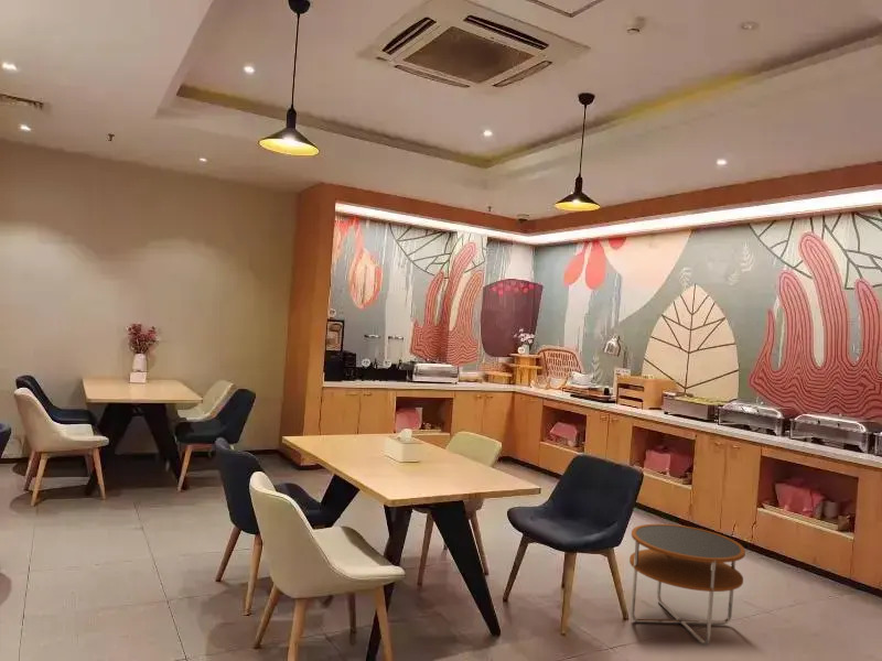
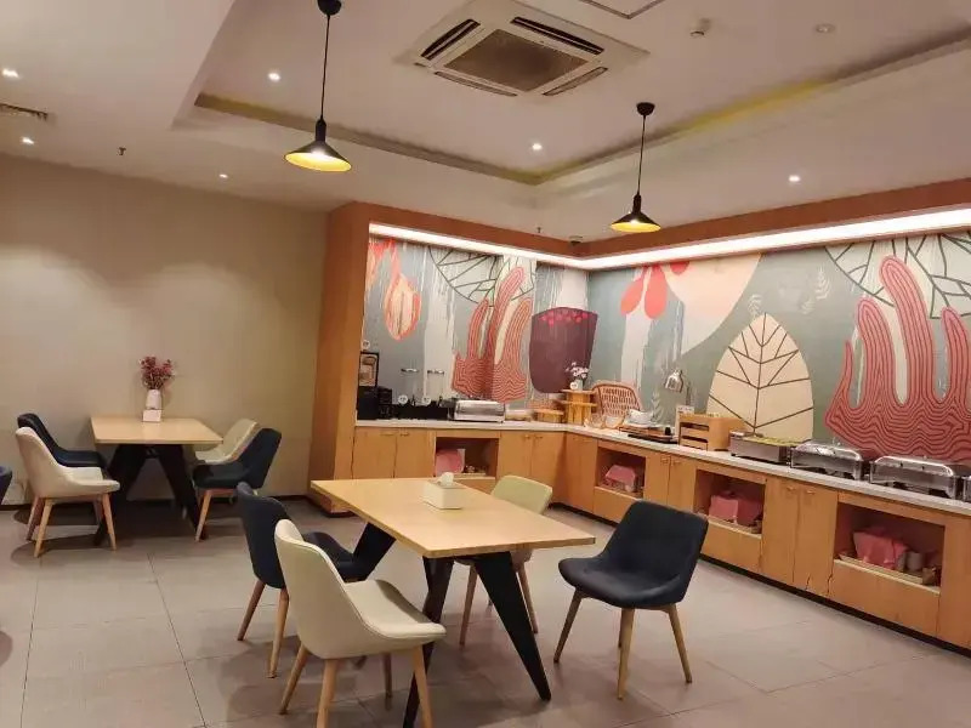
- side table (684, 582)
